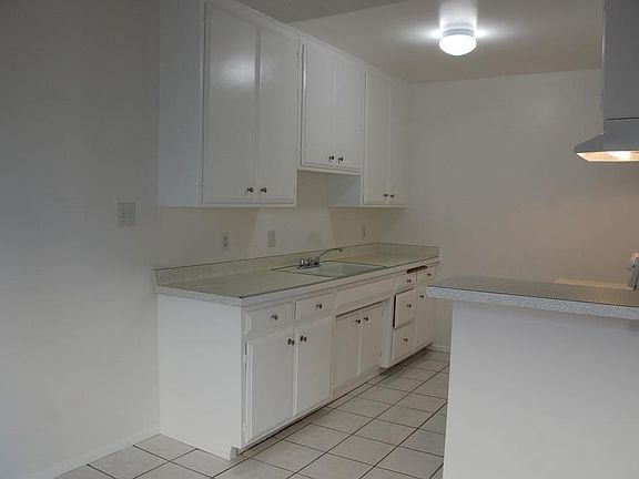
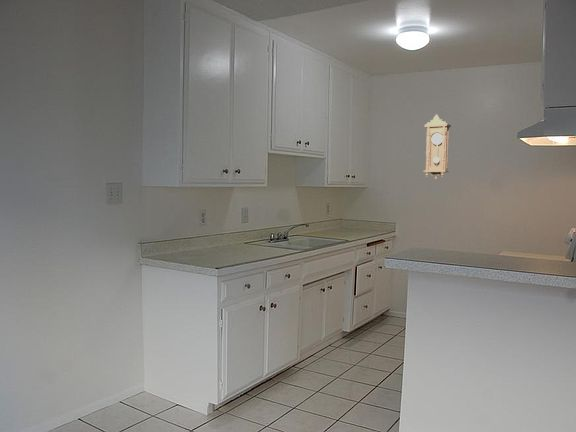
+ pendulum clock (437, 147)
